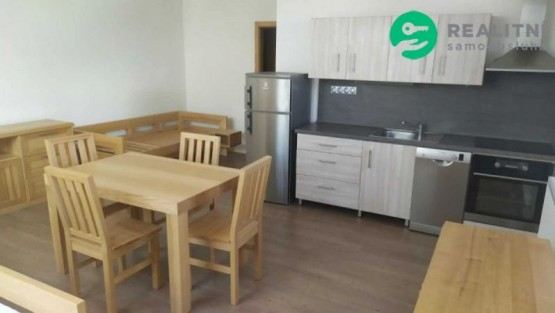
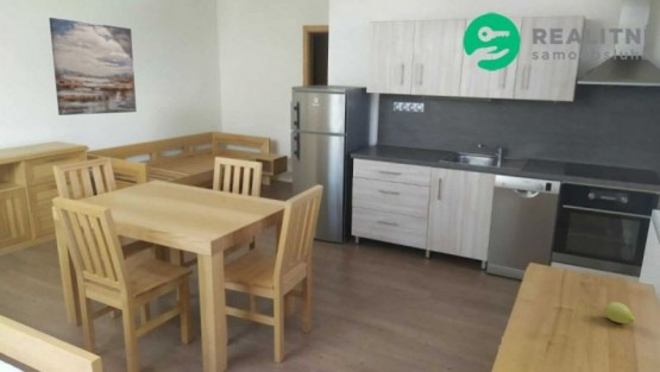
+ fruit (618, 313)
+ wall art (96, 69)
